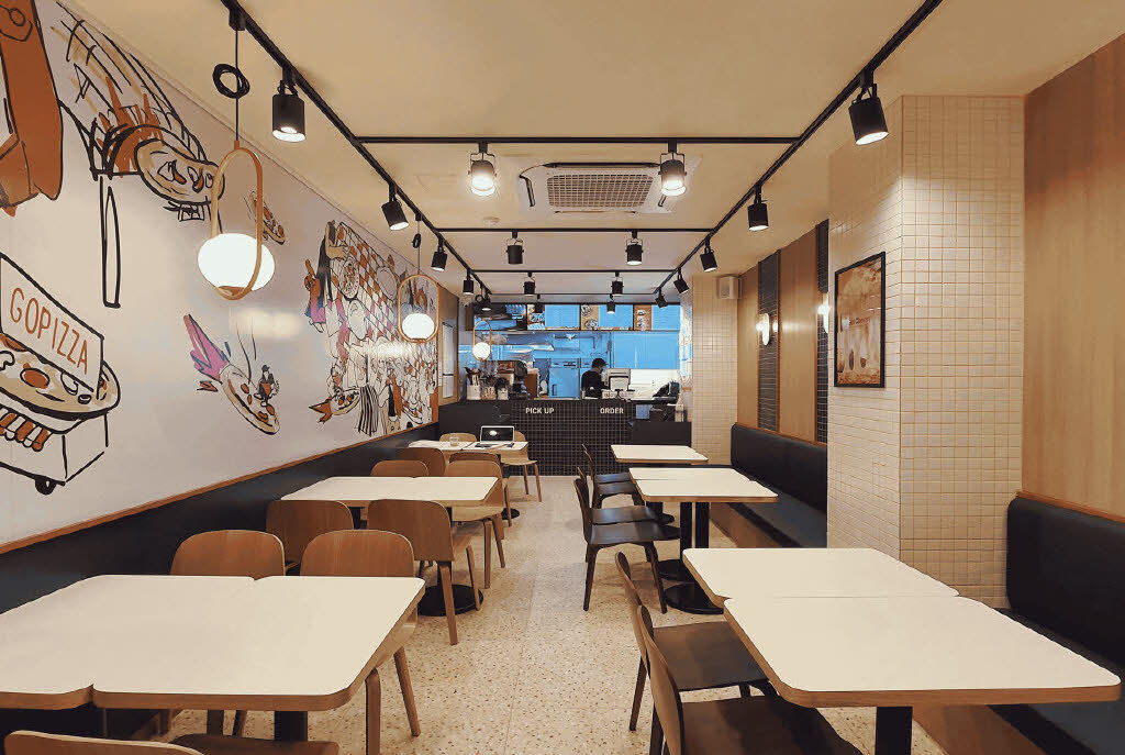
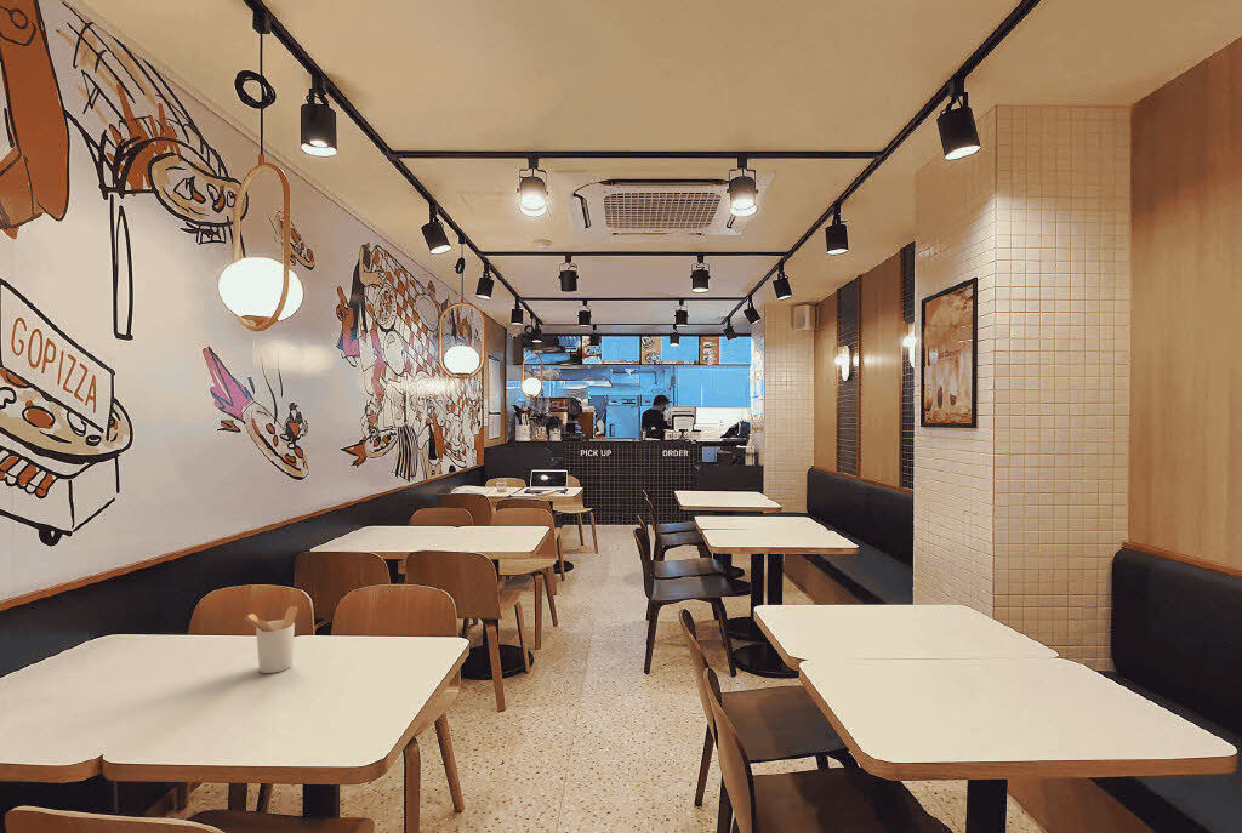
+ utensil holder (269, 639)
